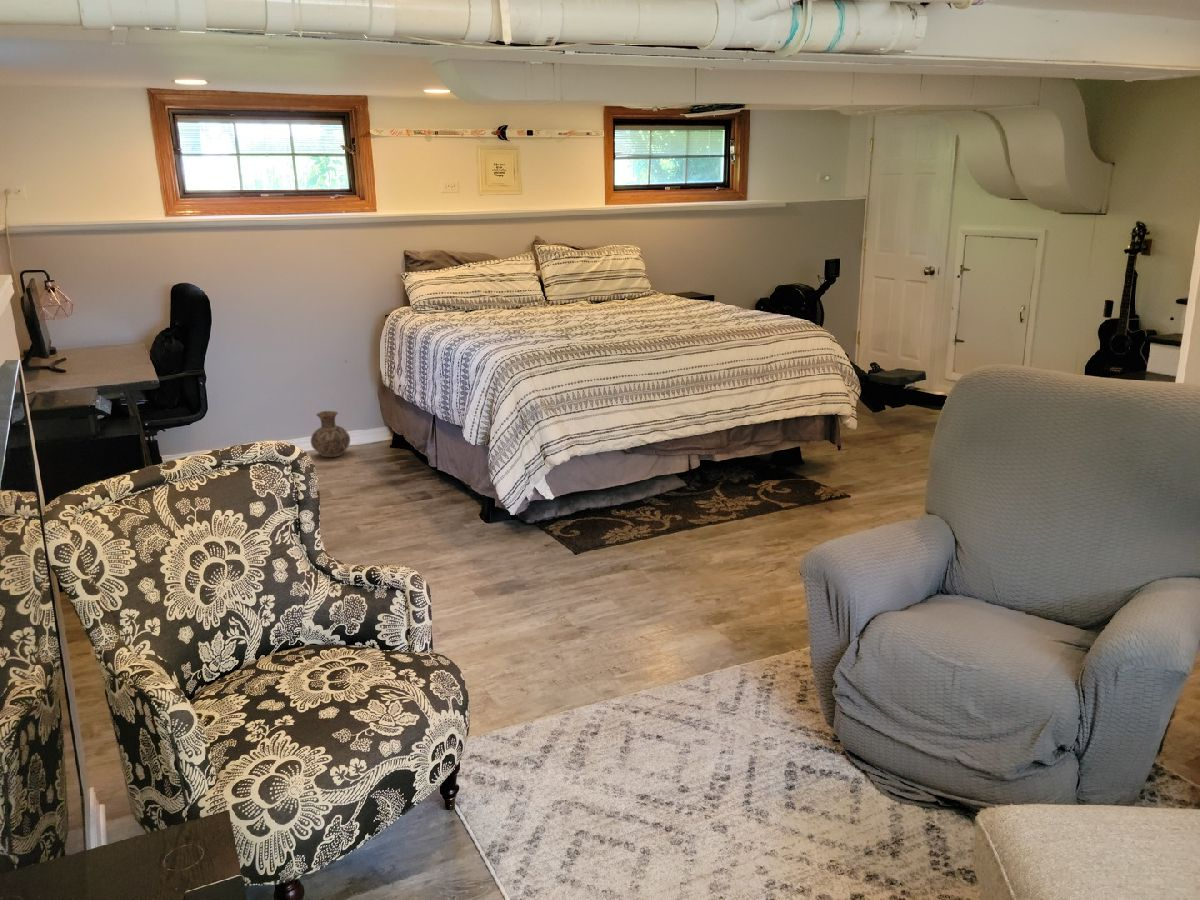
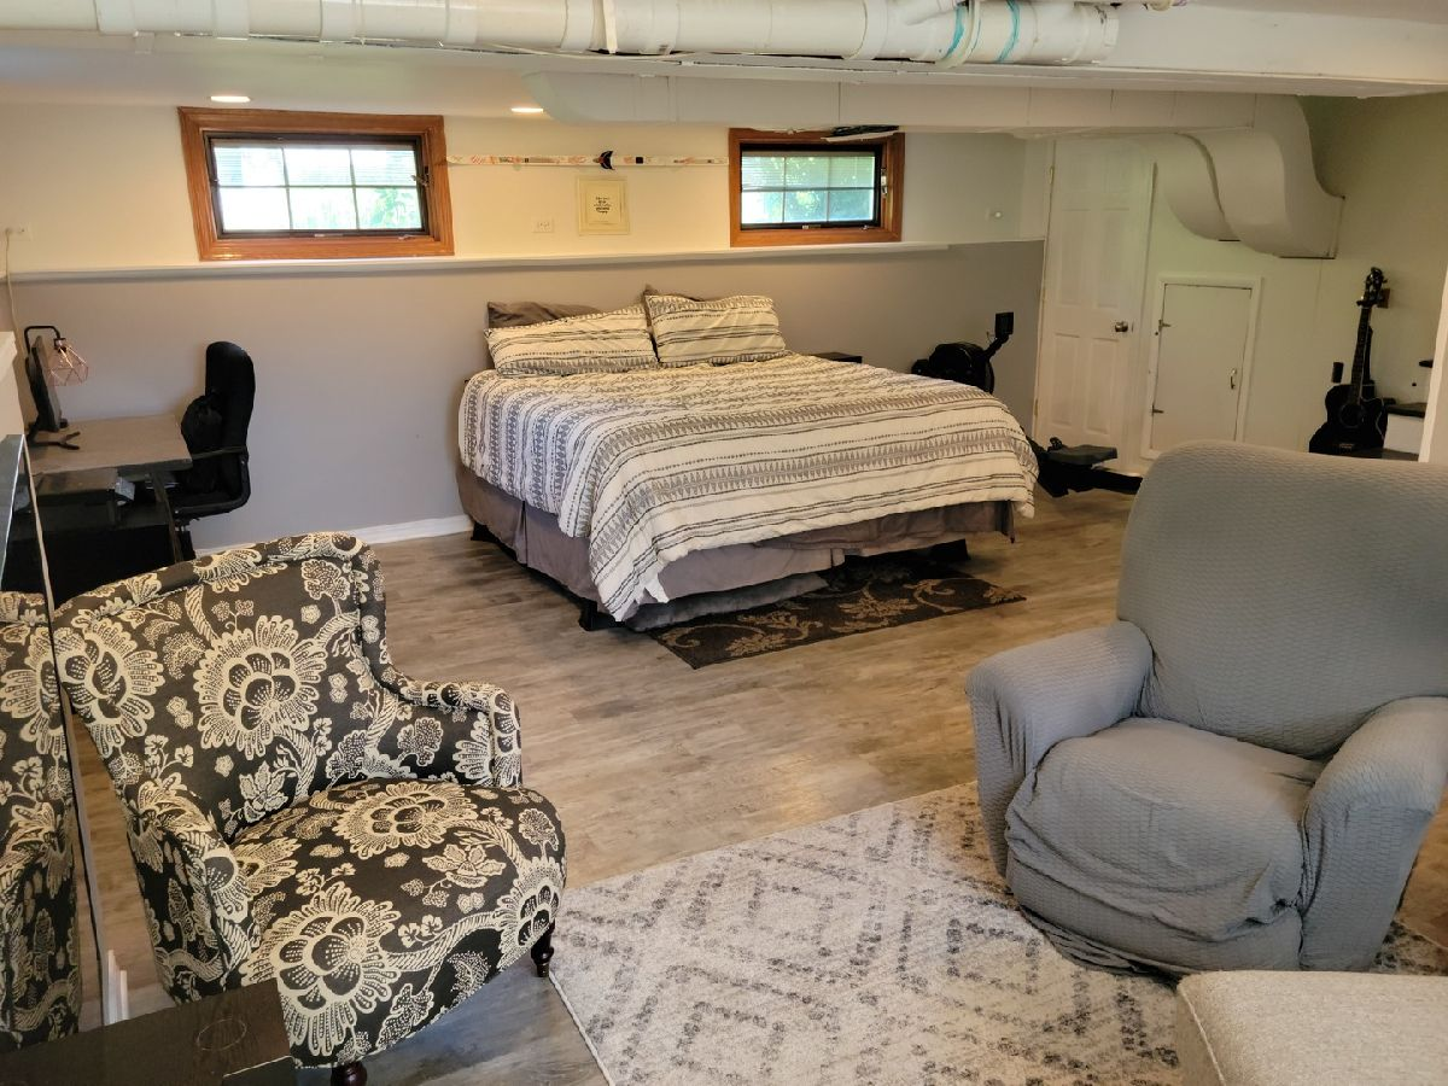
- ceramic jug (329, 434)
